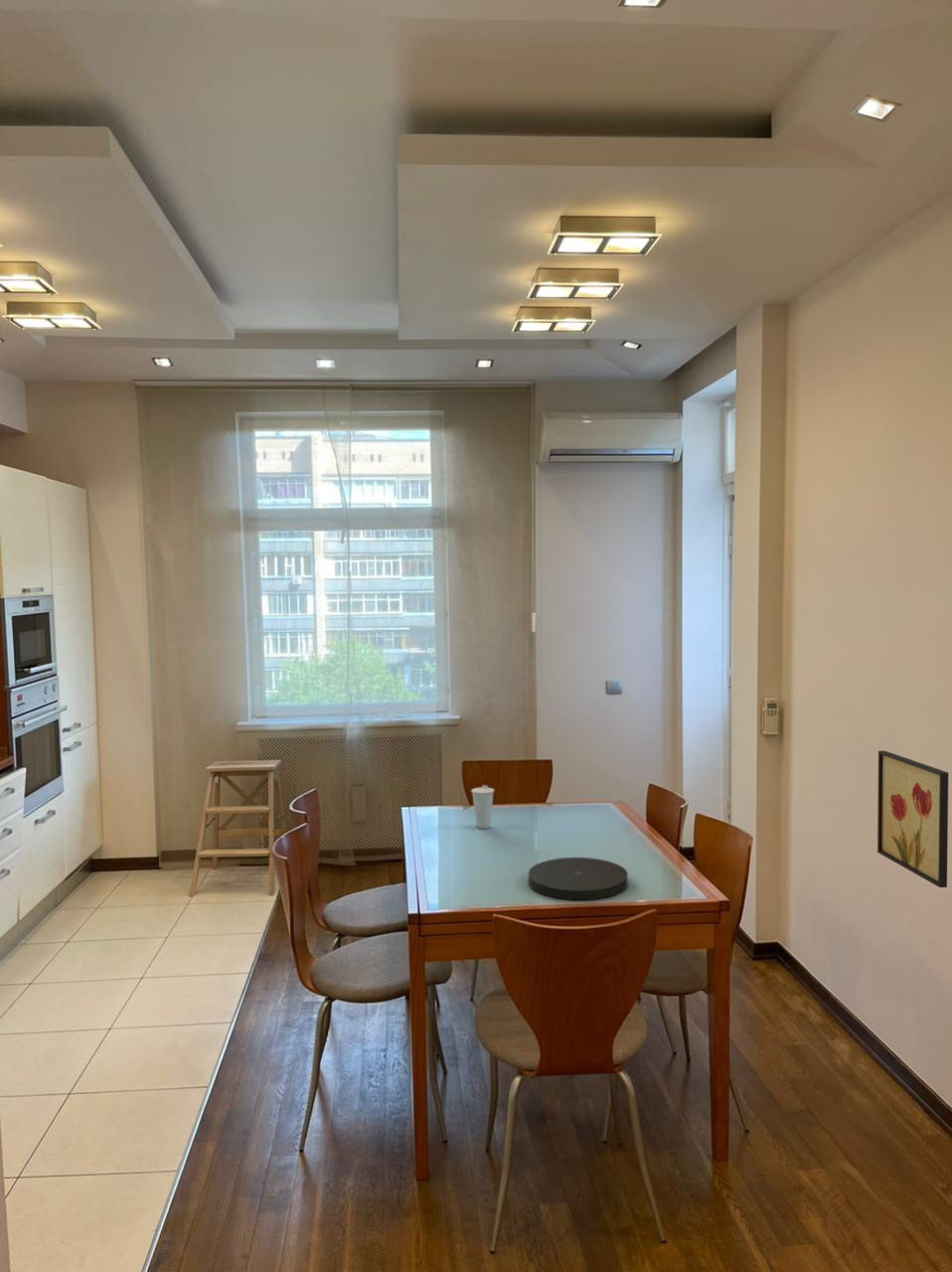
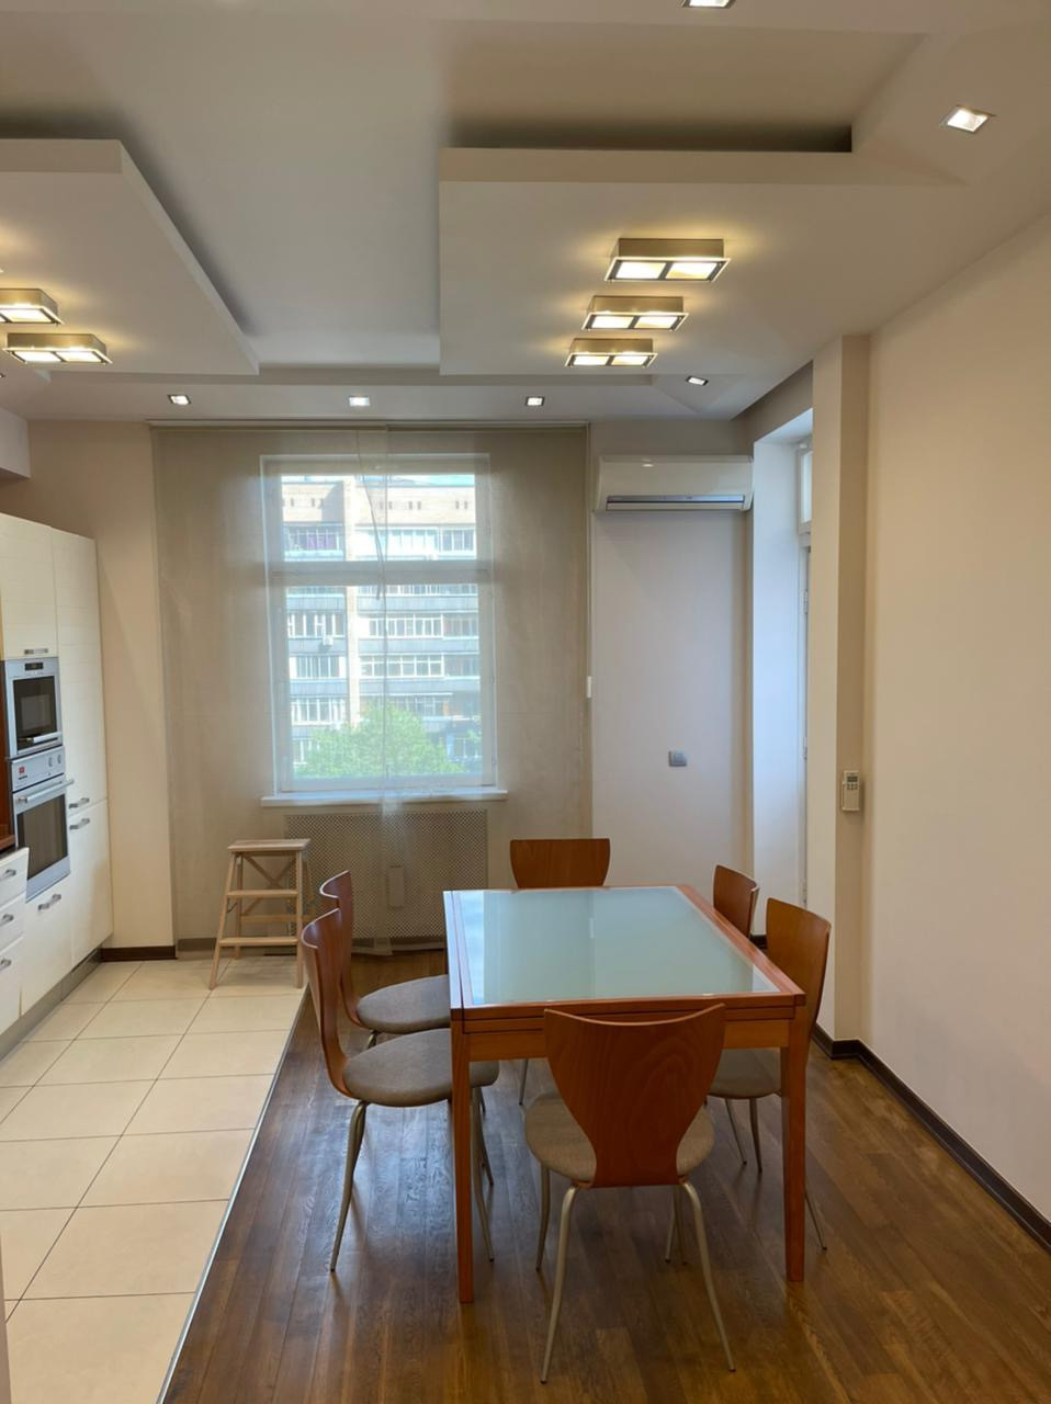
- cup (483, 807)
- wall art (912, 815)
- plate (577, 876)
